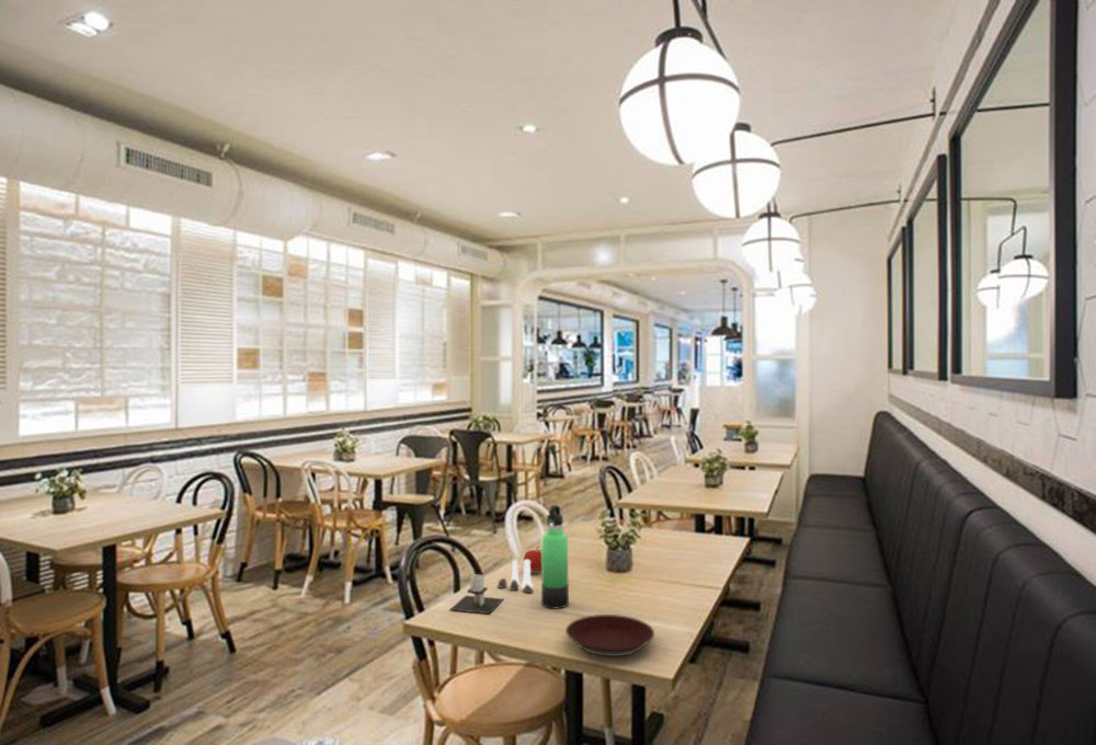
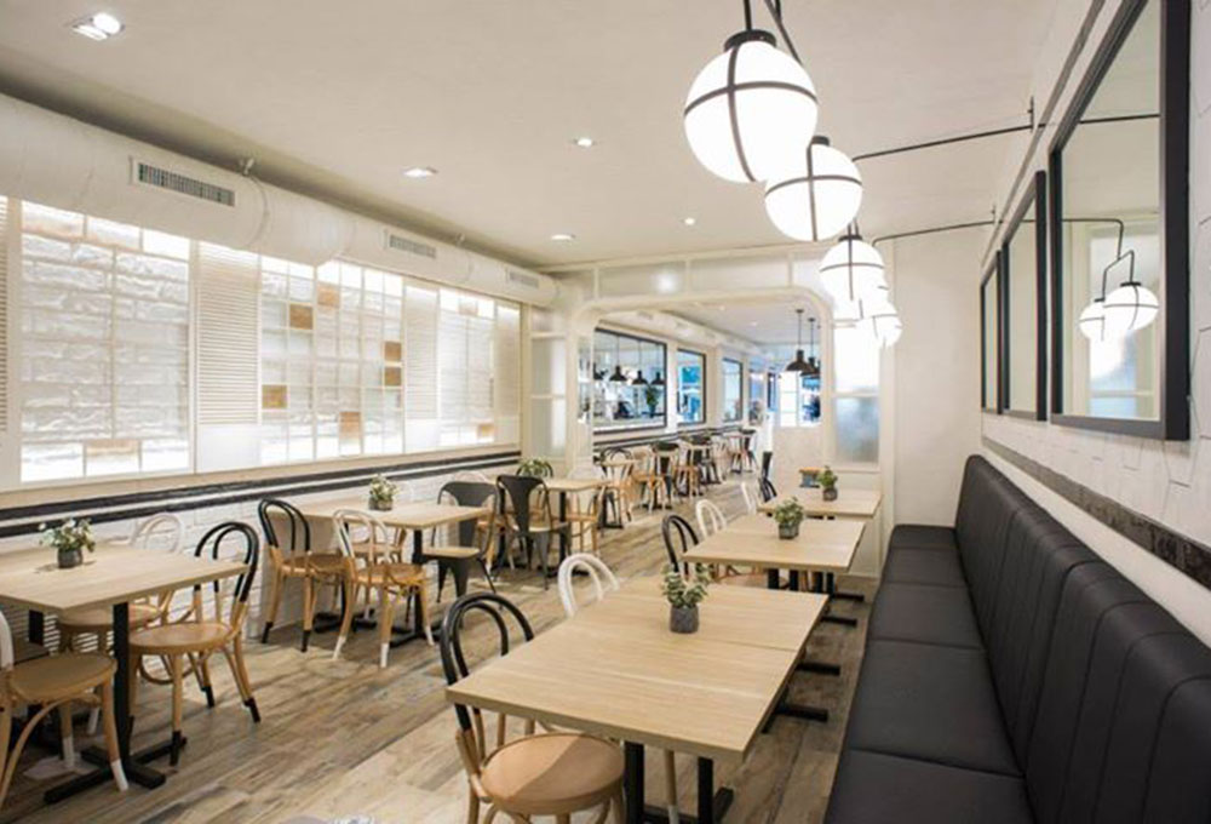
- plate (609, 637)
- fruit (535, 560)
- salt and pepper shaker set (517, 574)
- architectural model (477, 589)
- thermos bottle (555, 554)
